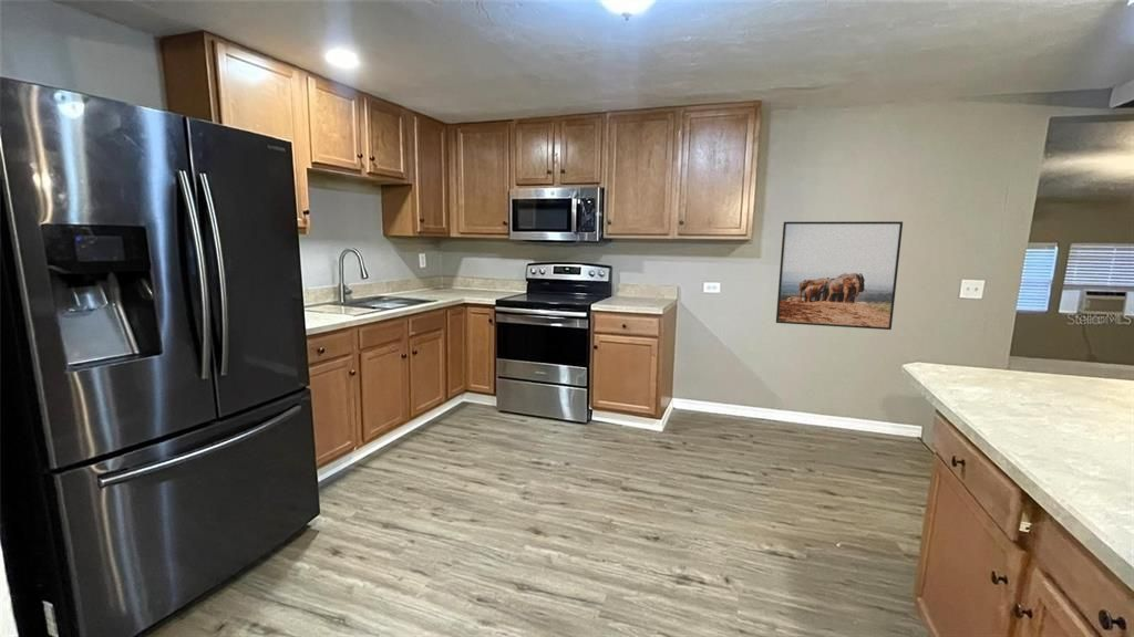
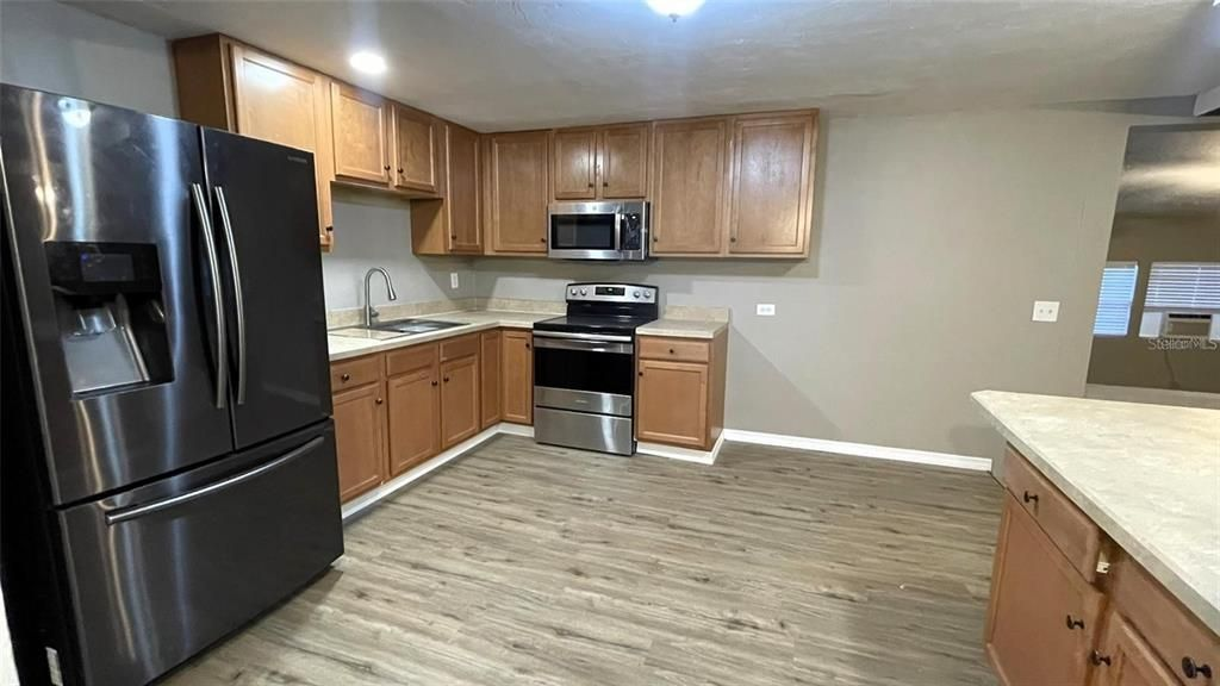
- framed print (836, 274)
